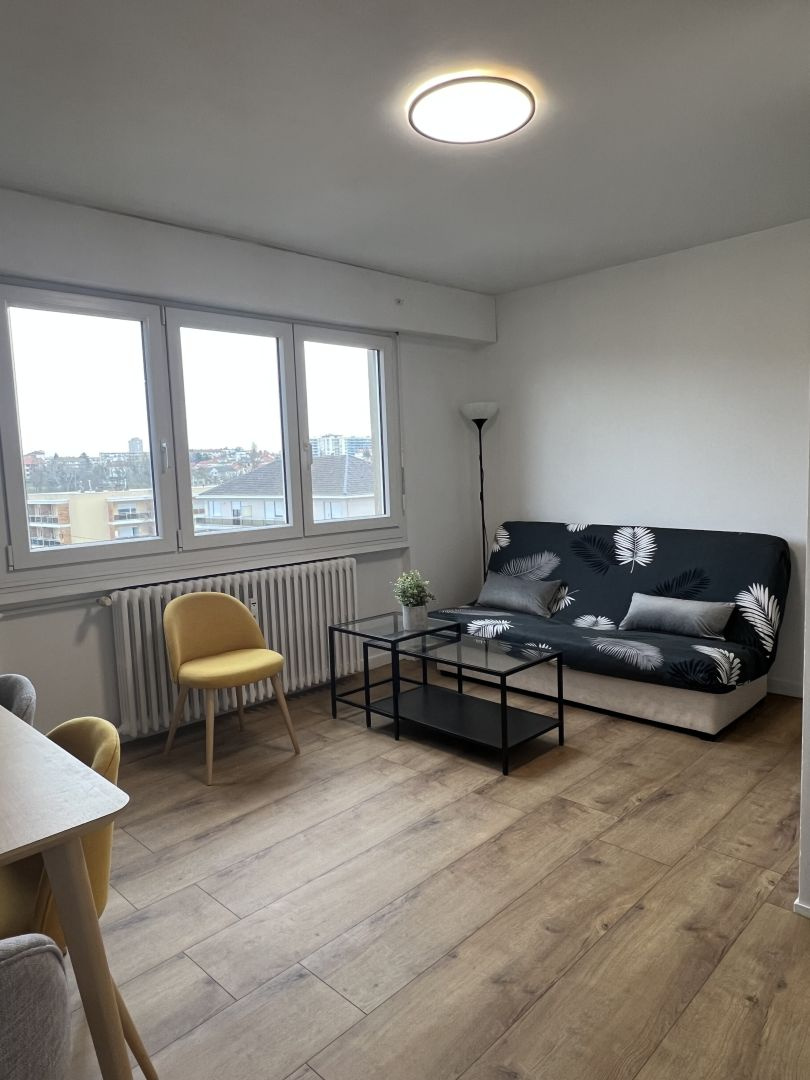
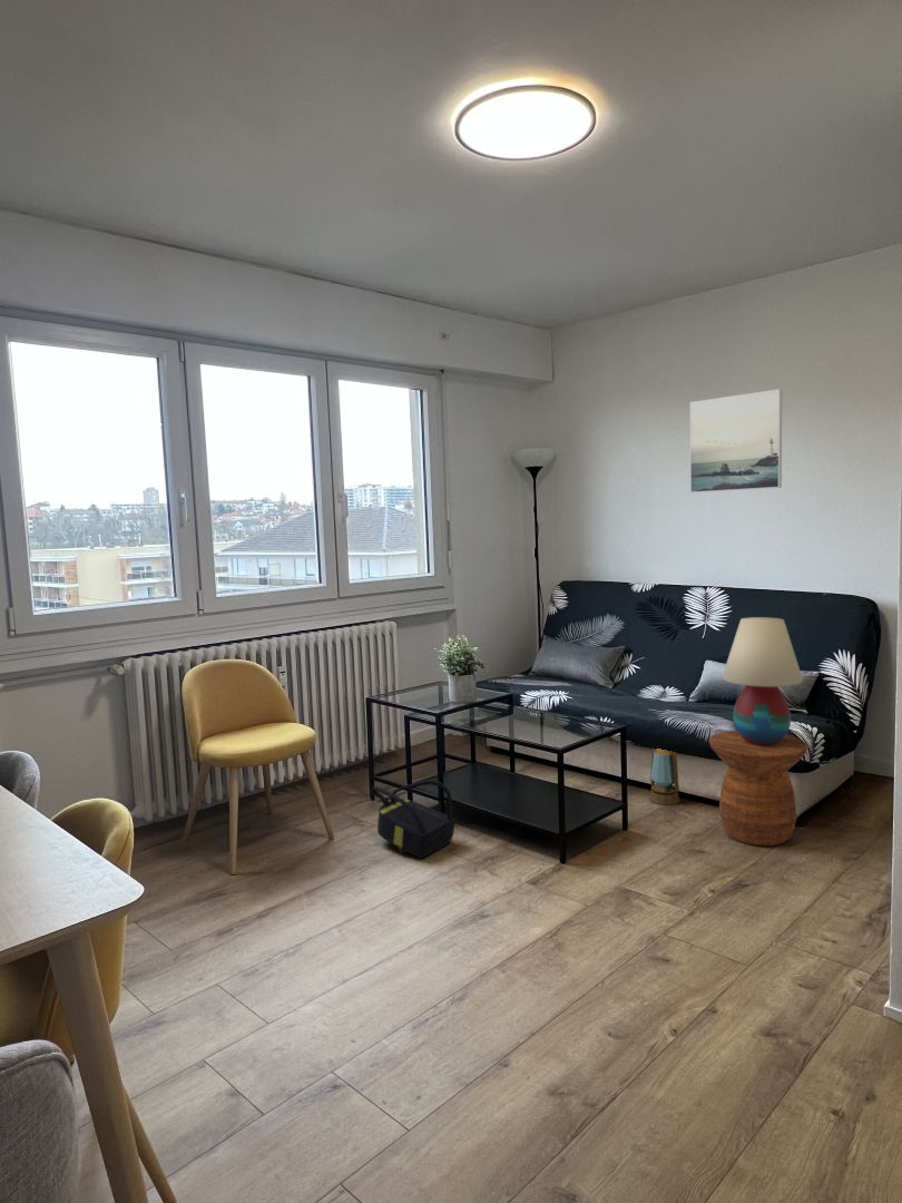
+ table lamp (762, 681)
+ lantern (664, 767)
+ side table (757, 788)
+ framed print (734, 443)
+ backpack (406, 811)
